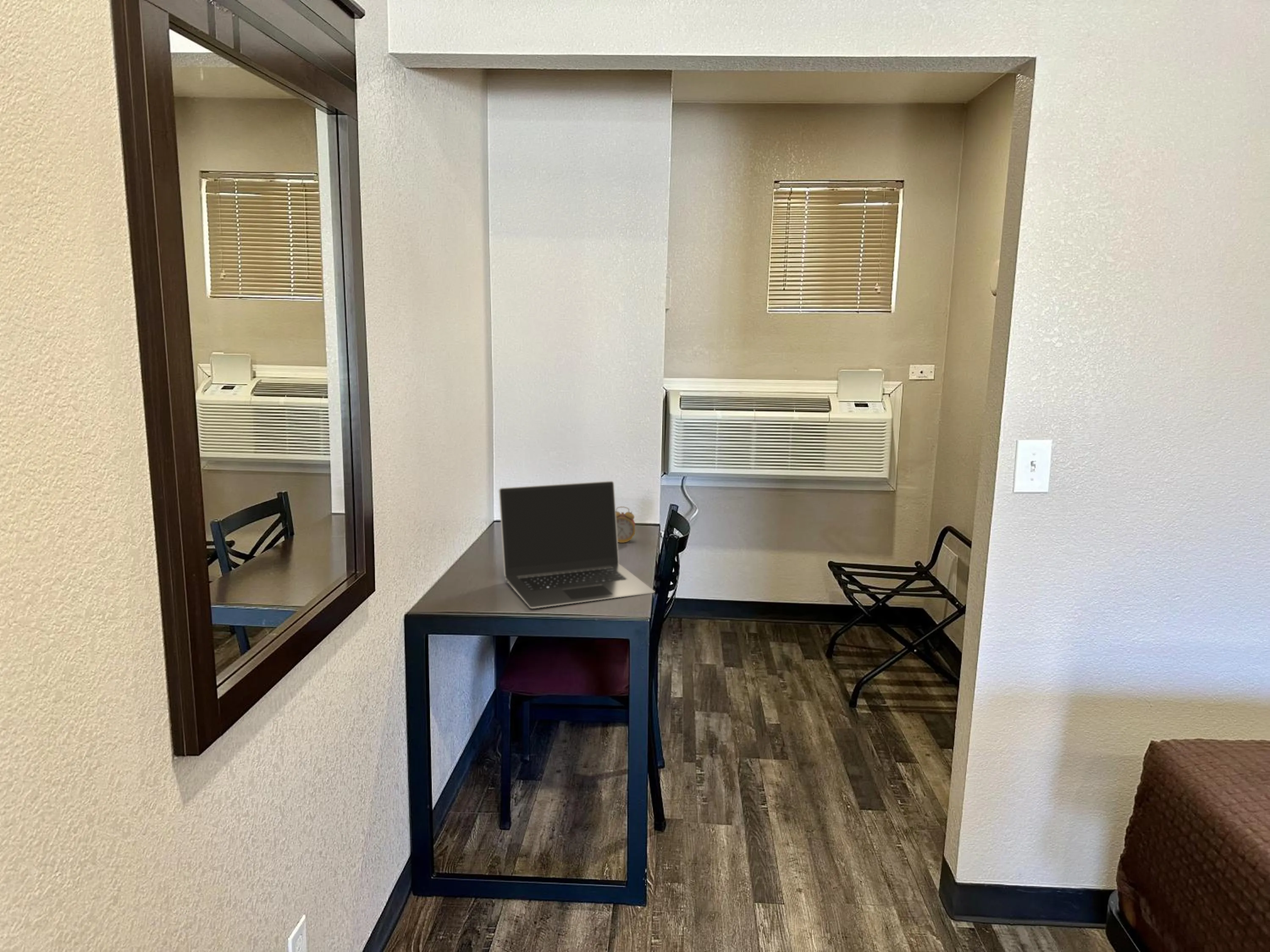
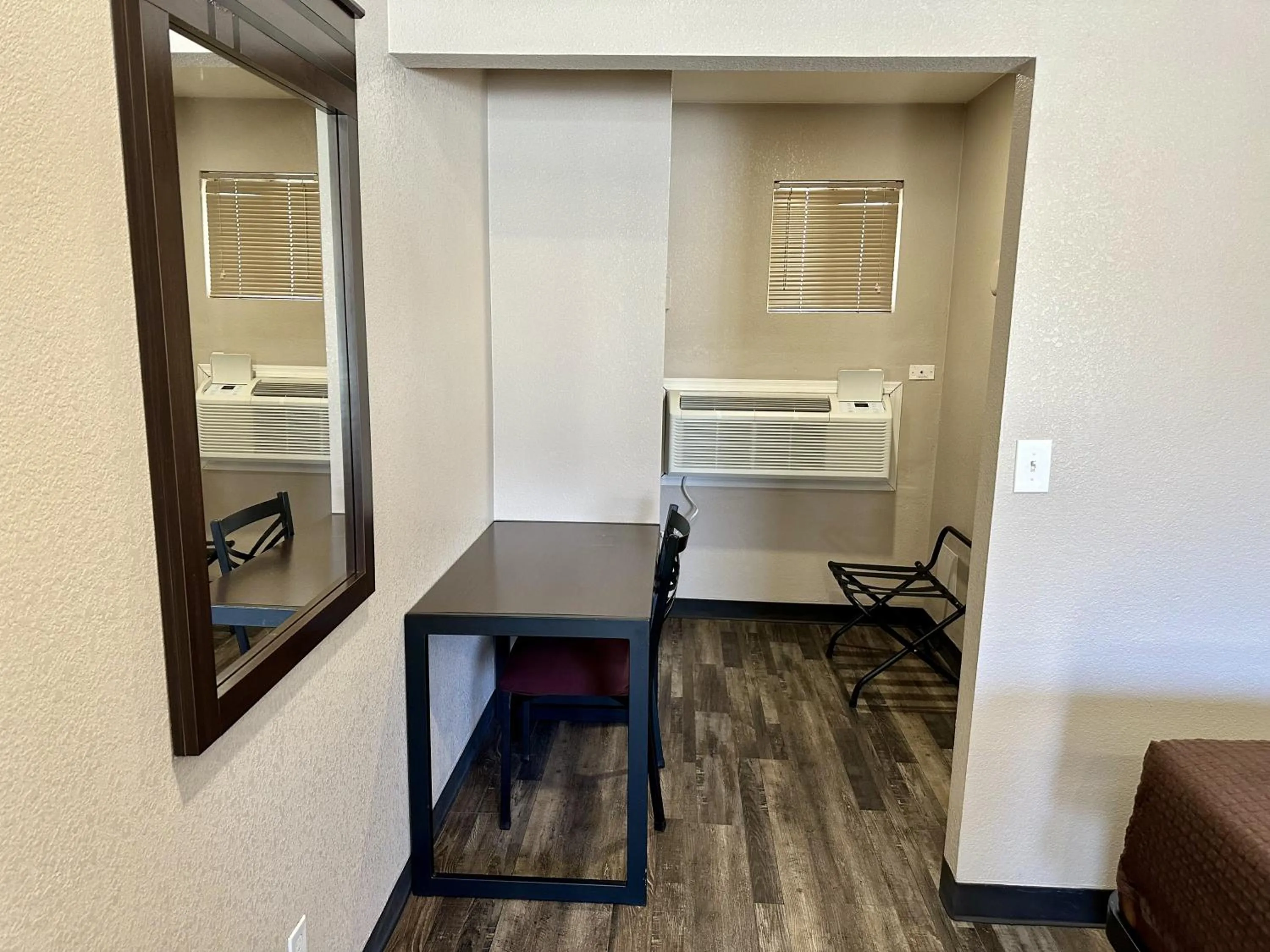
- alarm clock (622, 523)
- laptop (575, 539)
